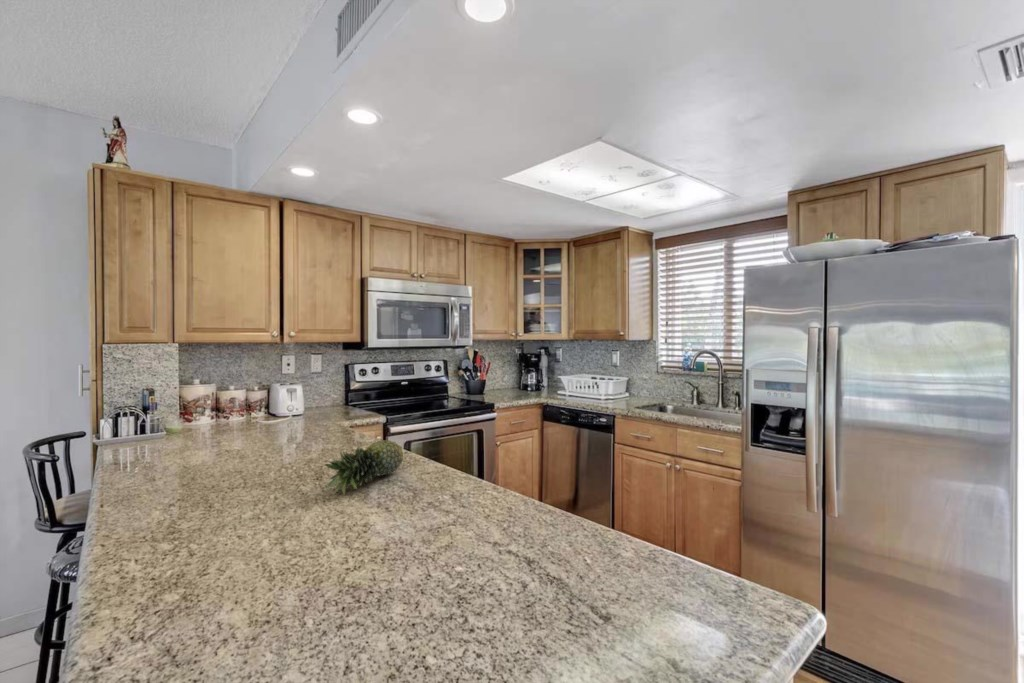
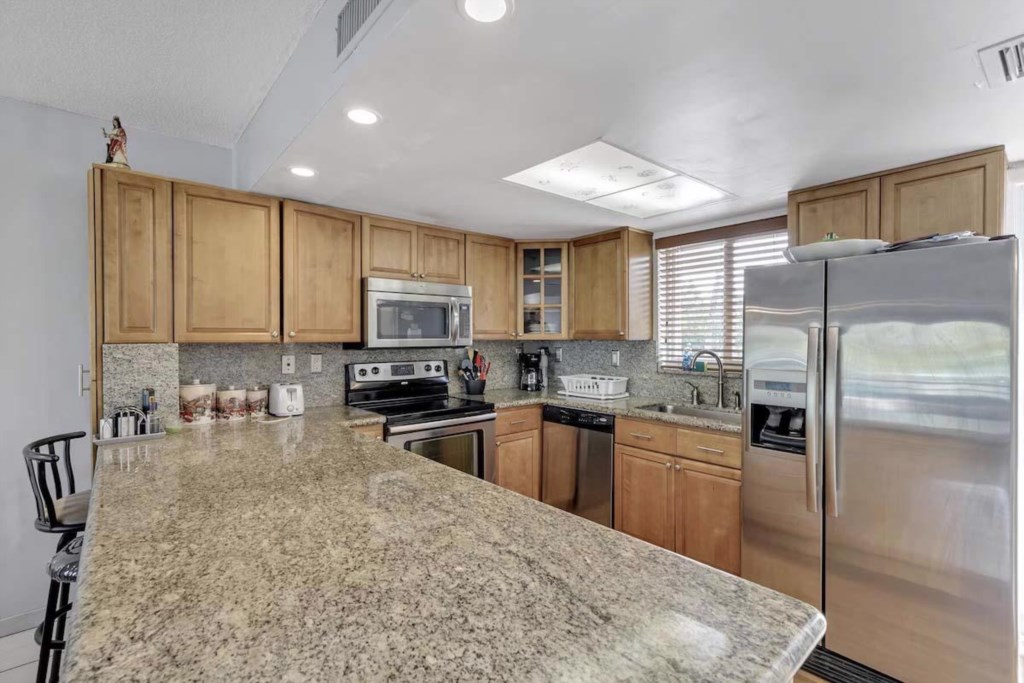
- fruit (365, 462)
